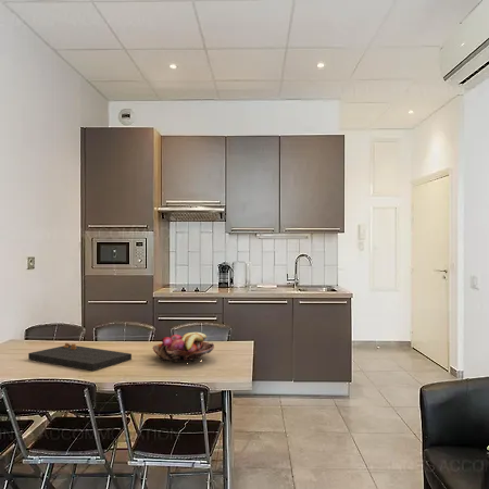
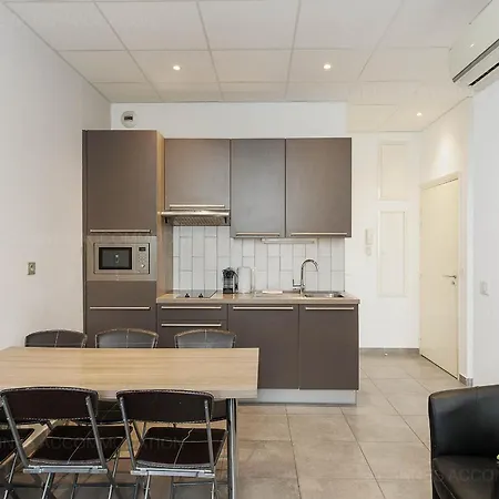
- cutting board (79, 353)
- fruit basket (184, 346)
